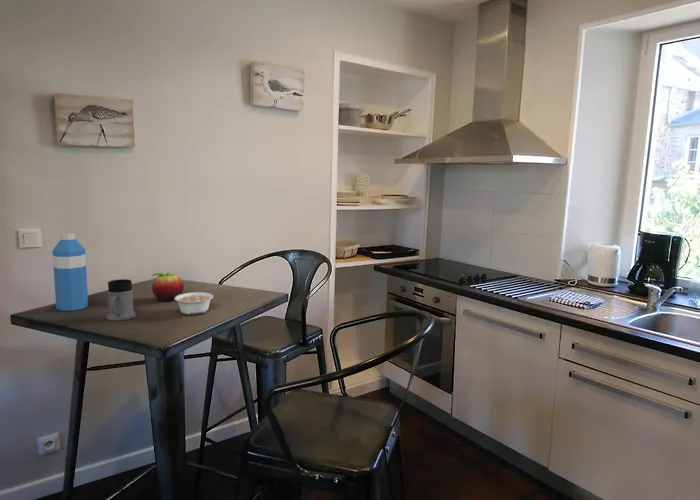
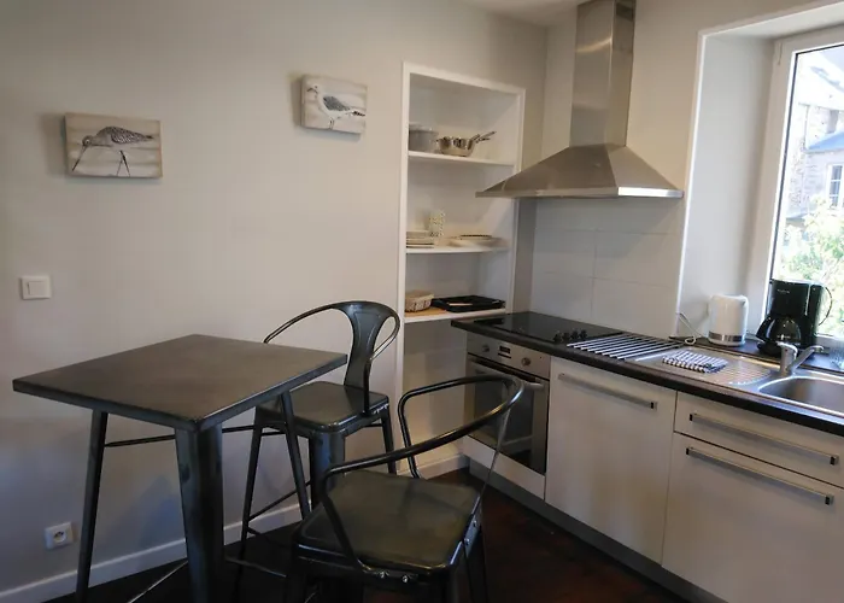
- mug (118, 300)
- water bottle (70, 270)
- legume (194, 302)
- fruit (168, 285)
